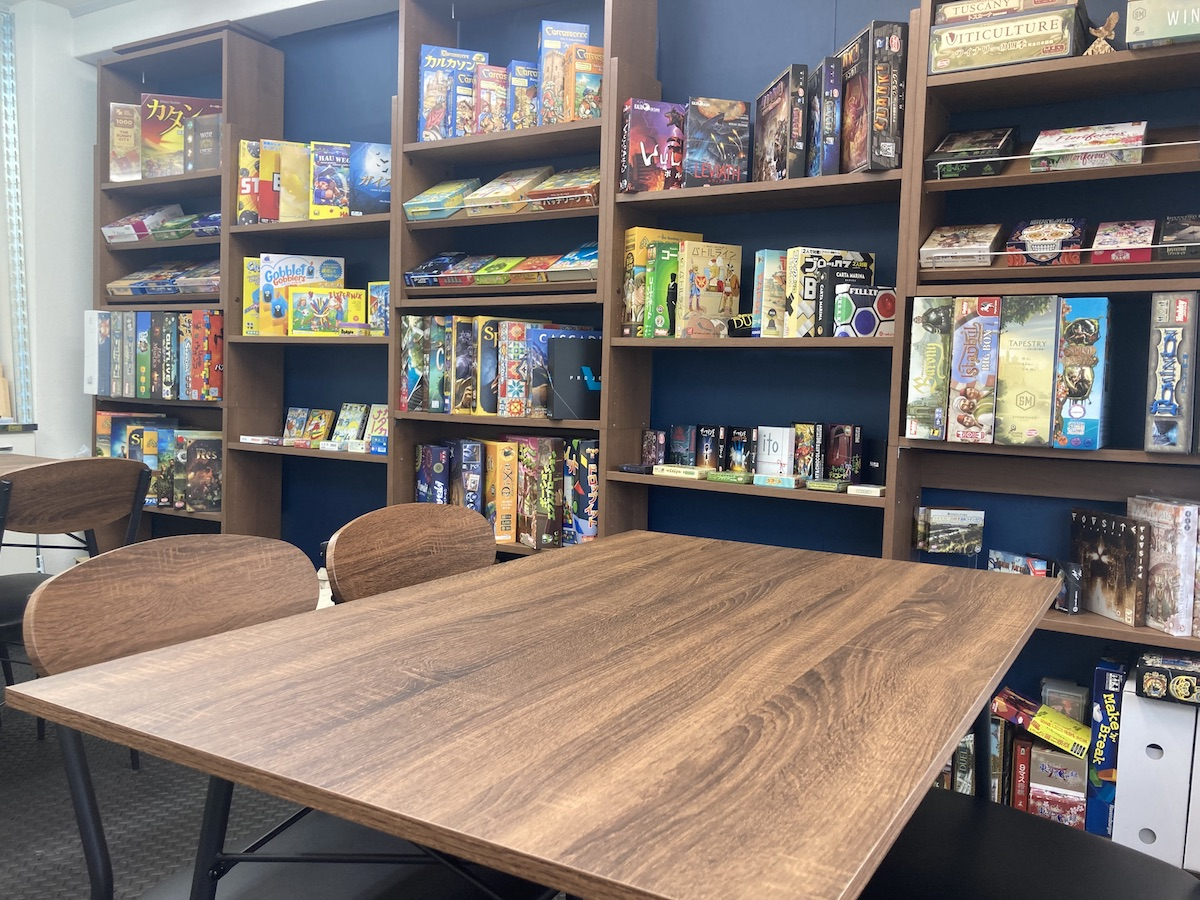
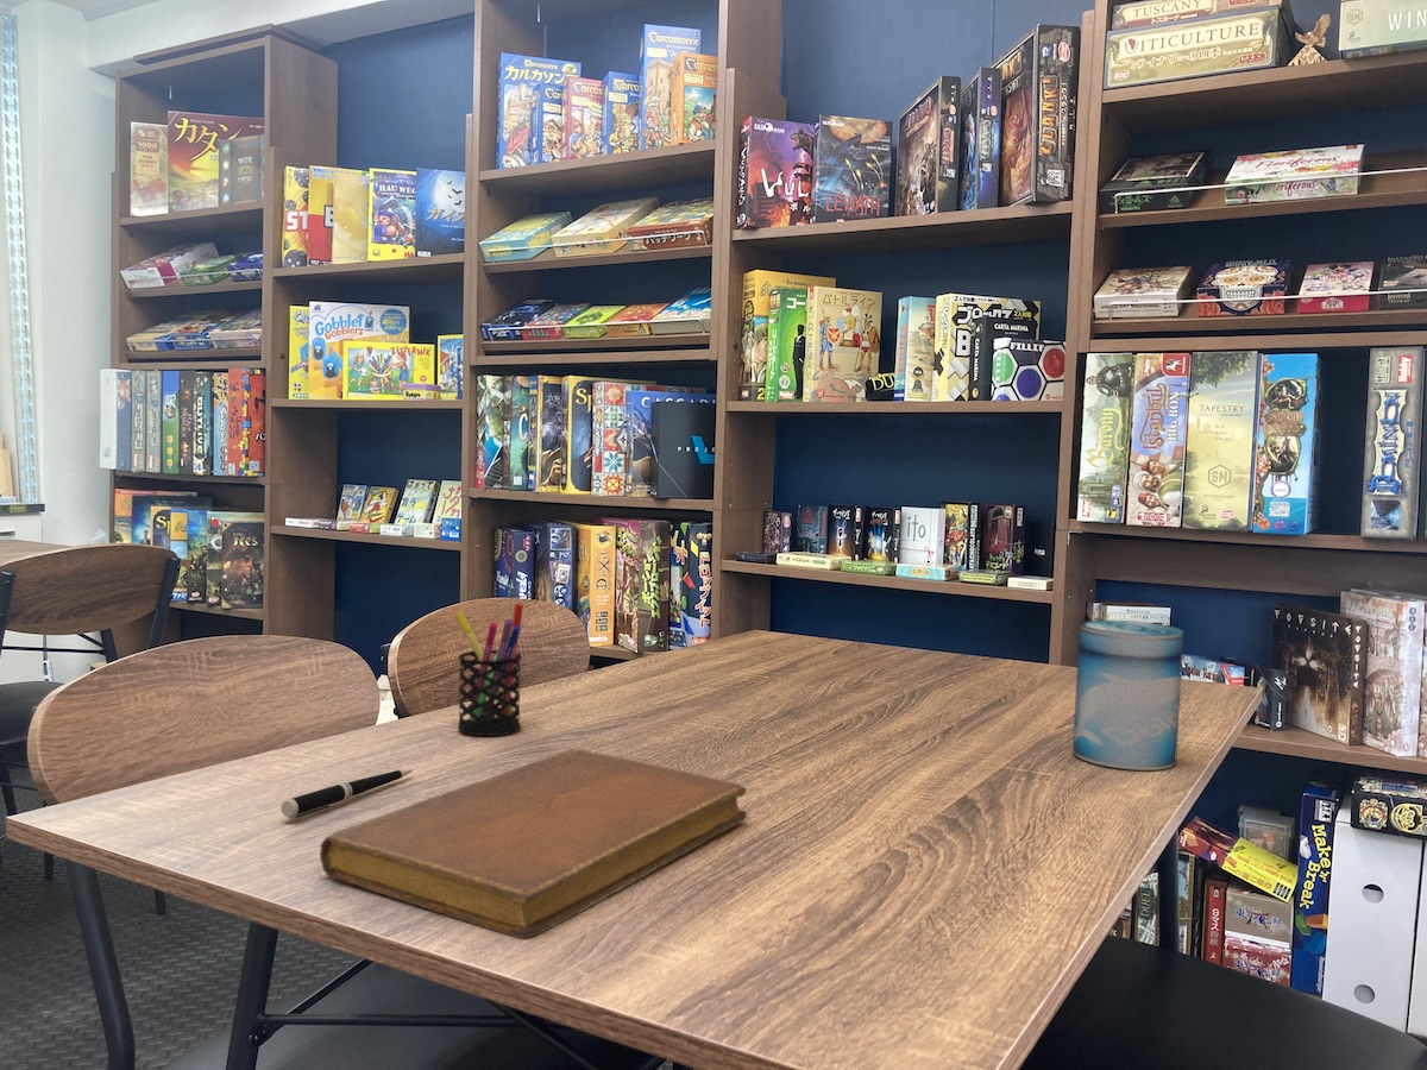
+ pen (354, 785)
+ beverage can (1126, 692)
+ pen holder (497, 663)
+ notebook (551, 824)
